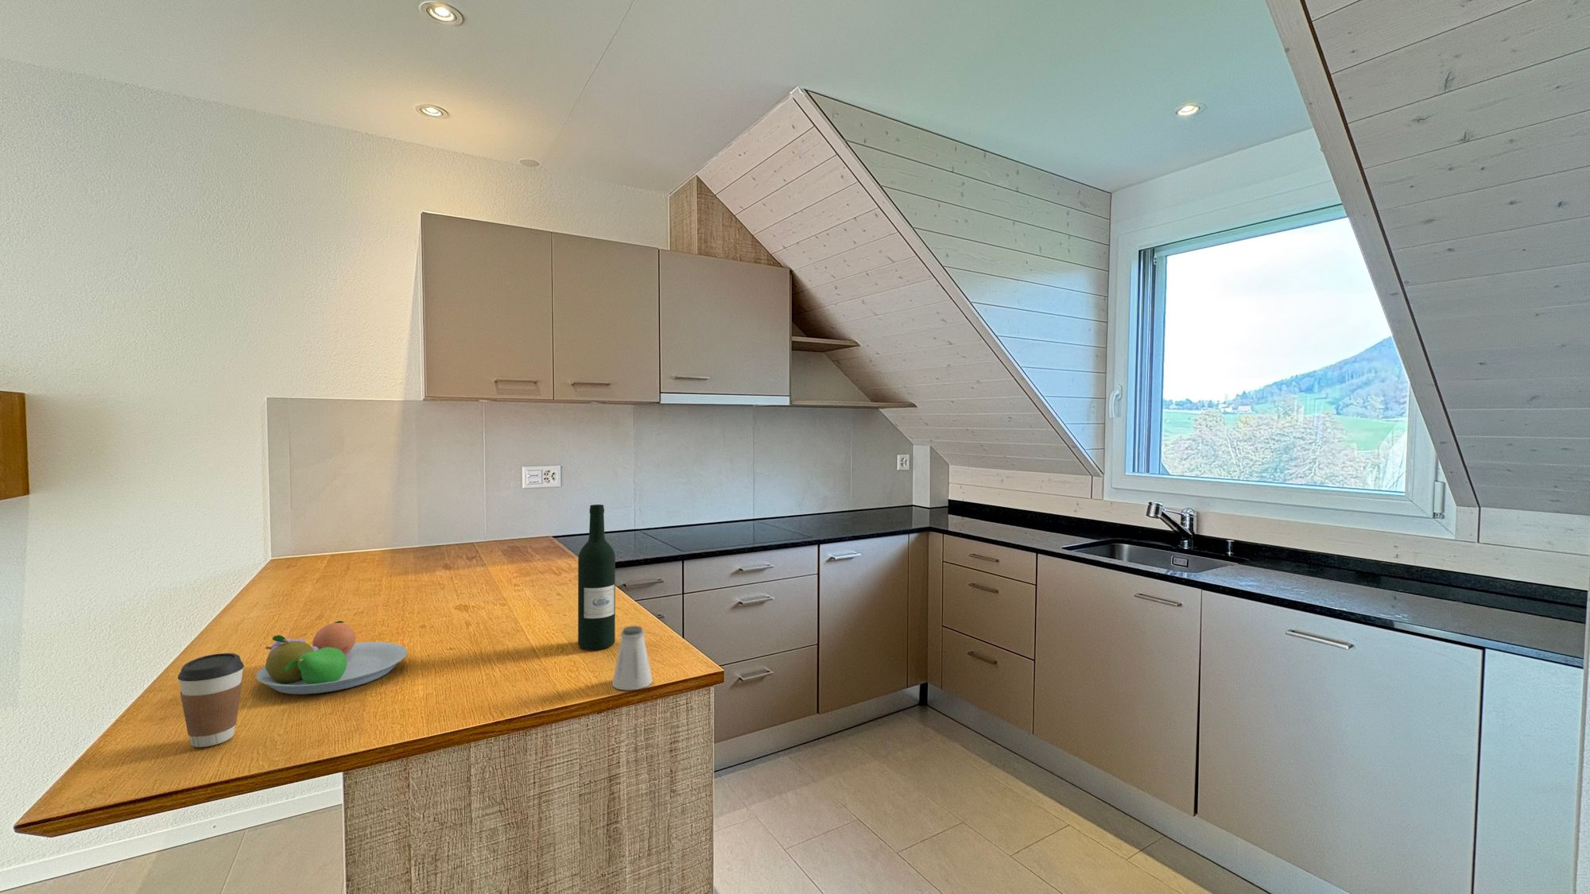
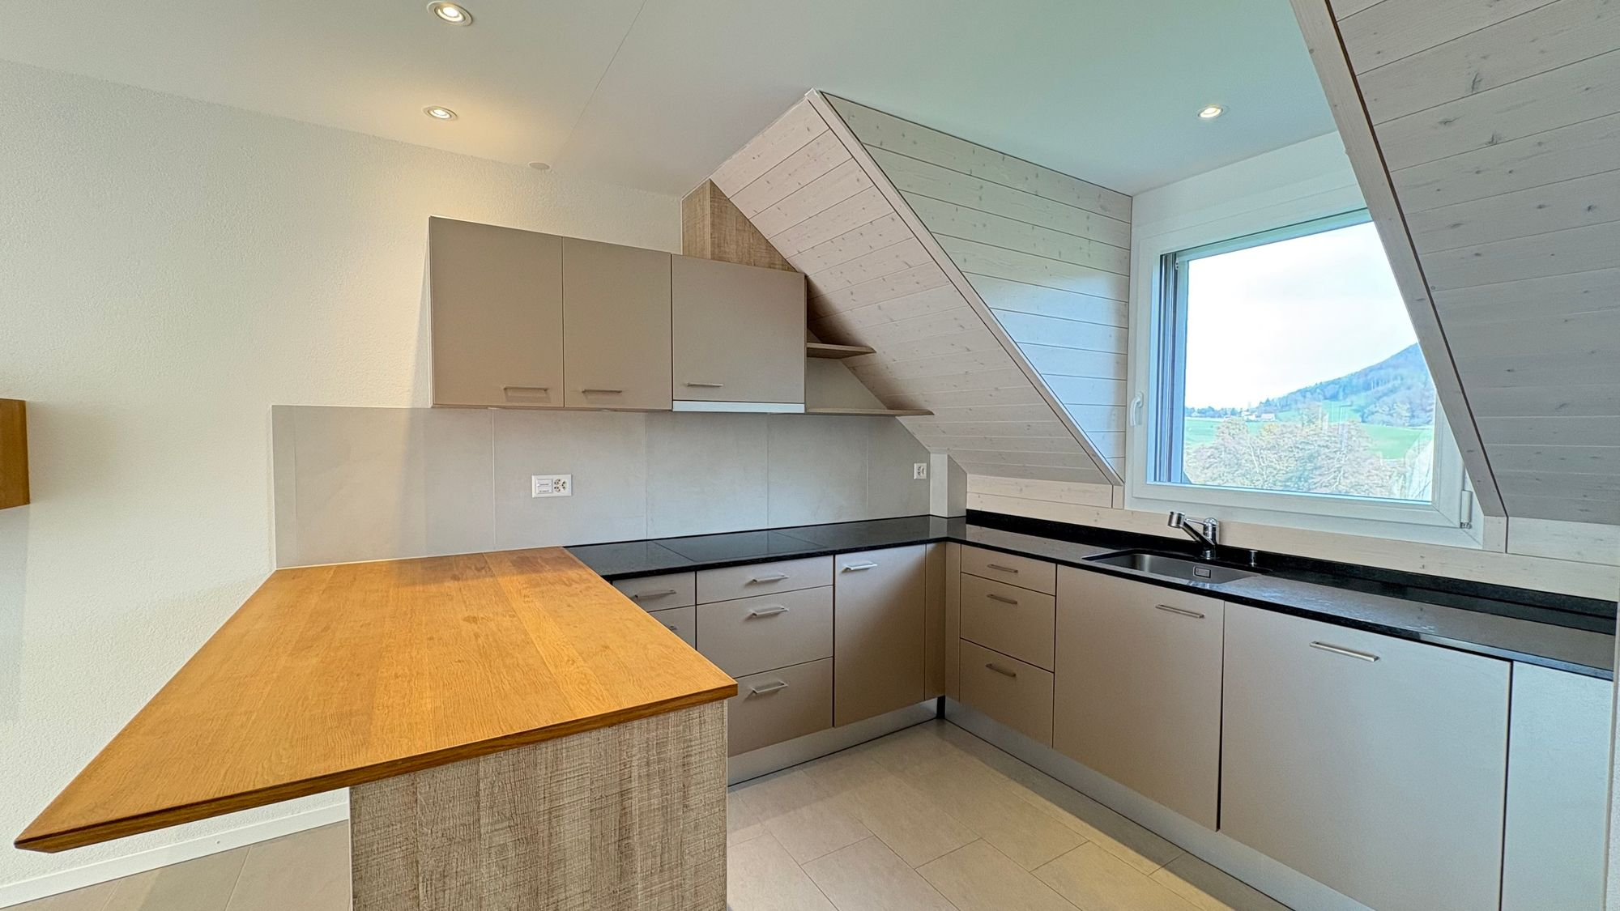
- wine bottle (596, 574)
- fruit bowl (331, 652)
- coffee cup (212, 700)
- saltshaker (632, 655)
